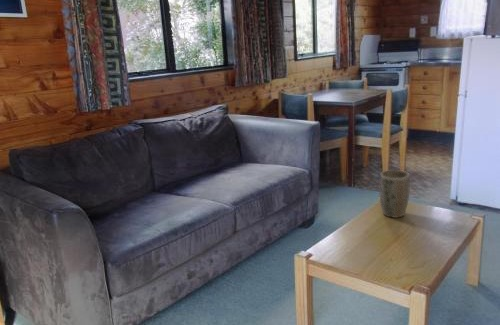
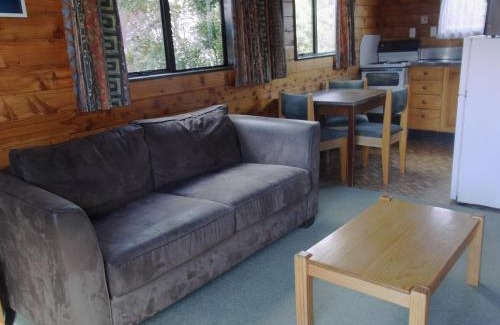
- plant pot (394, 194)
